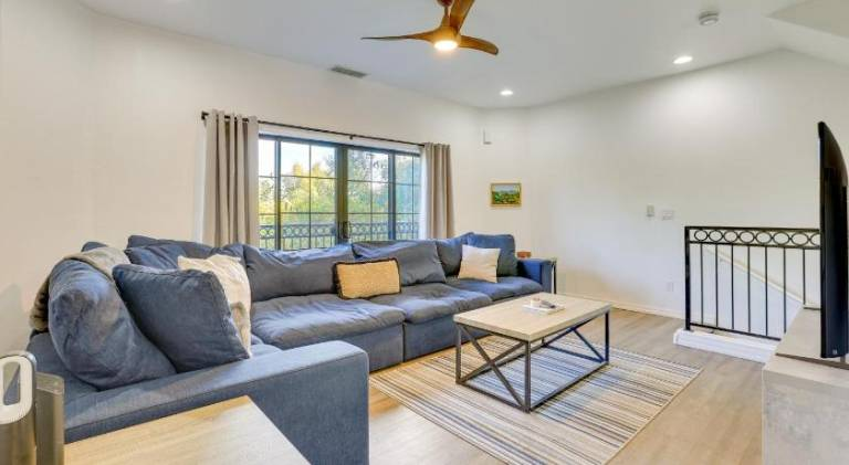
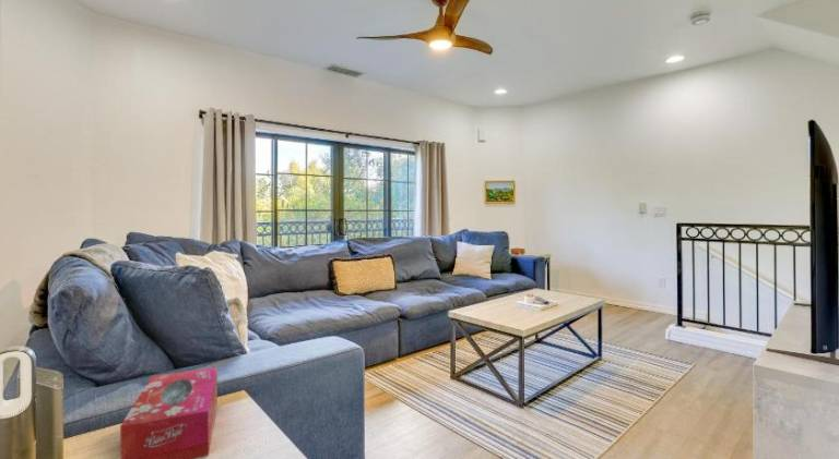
+ tissue box (177, 412)
